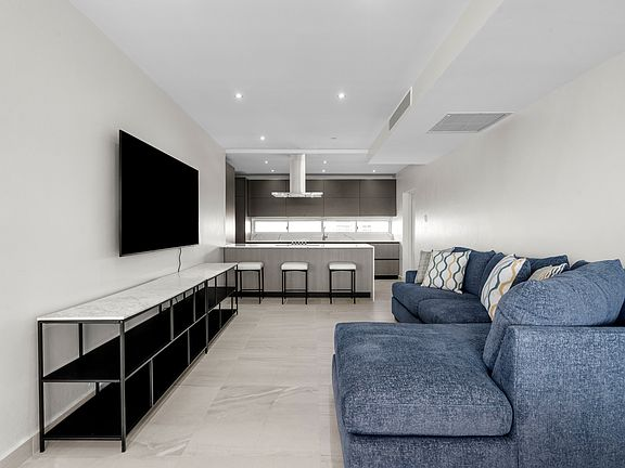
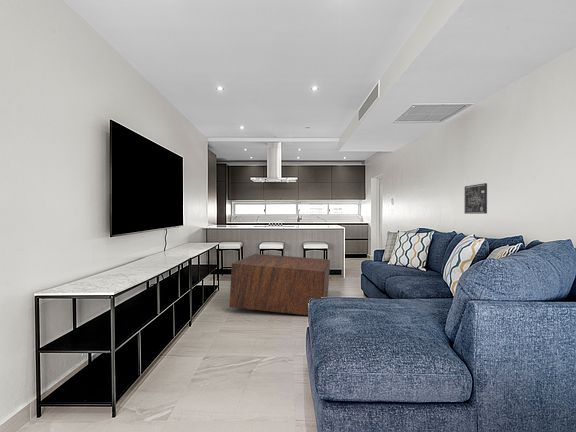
+ coffee table (284, 281)
+ wall art (475, 199)
